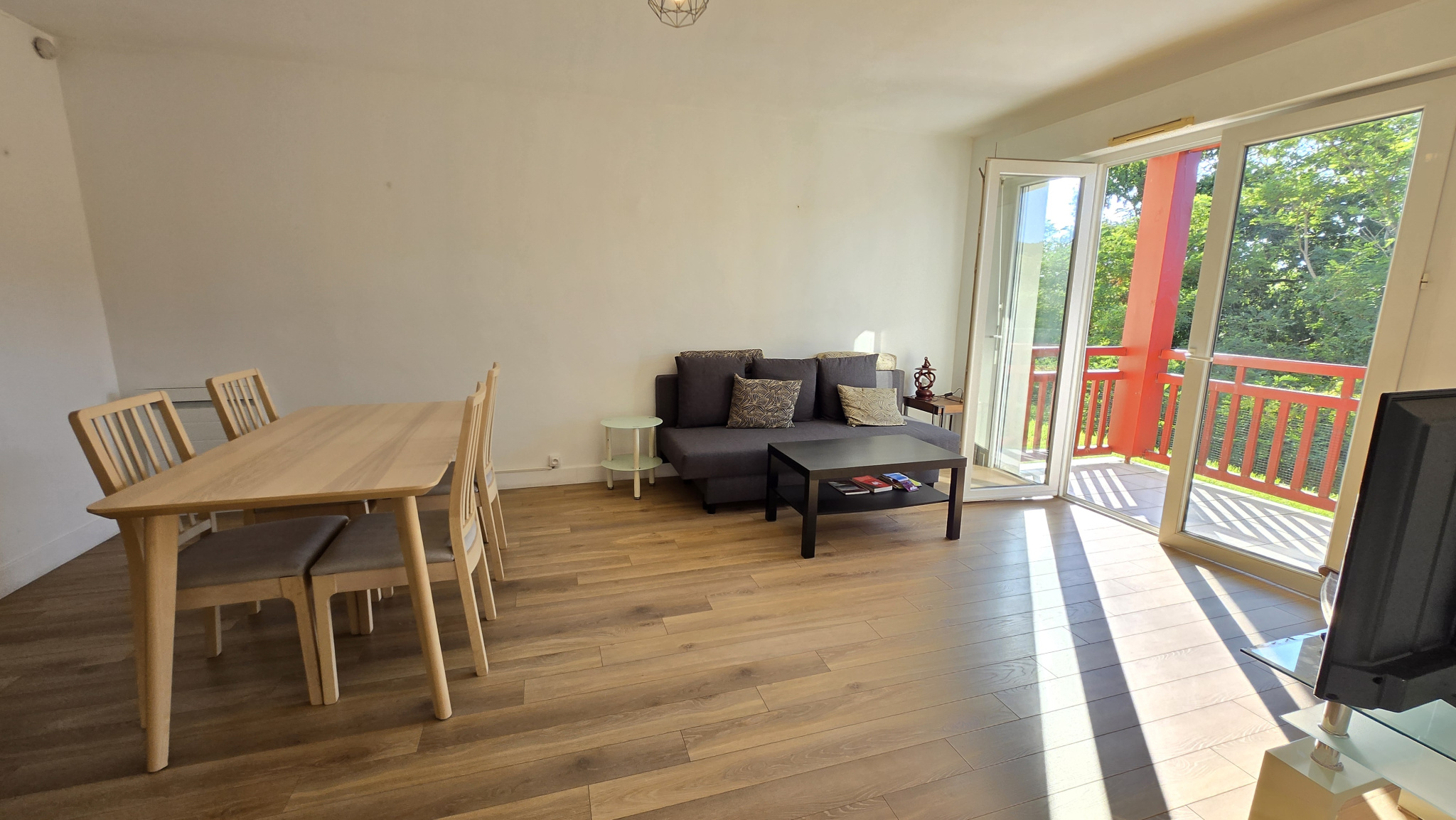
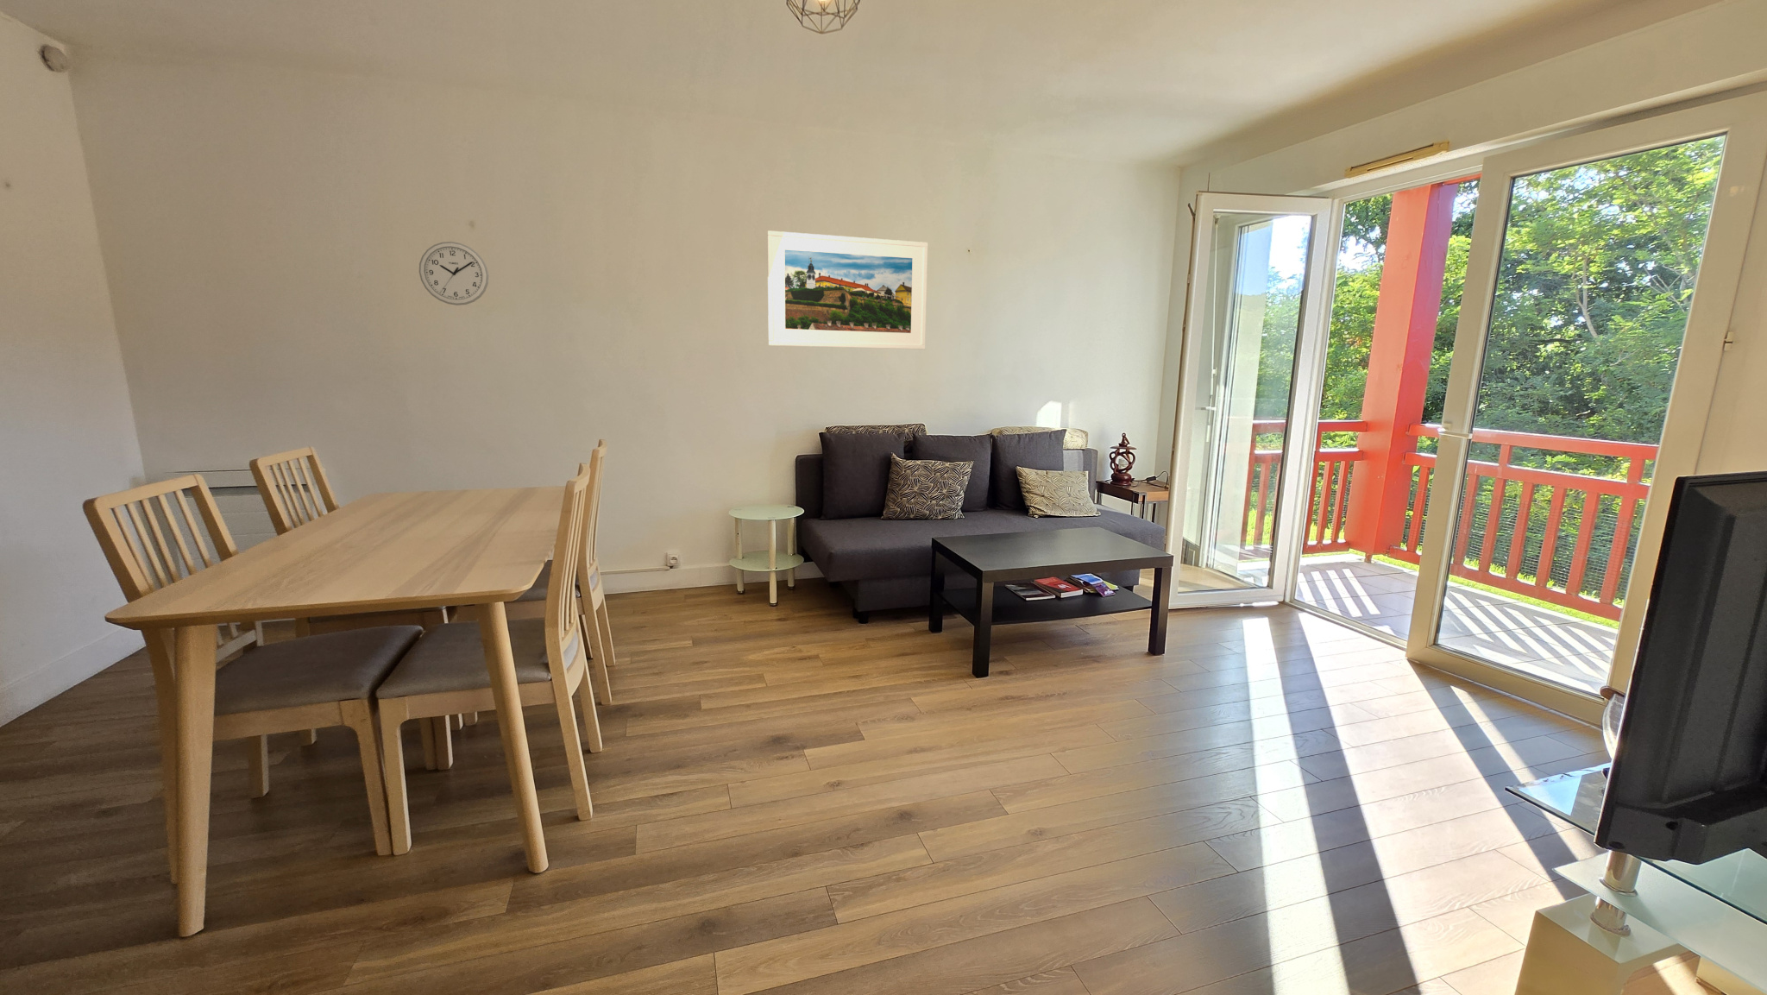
+ wall clock (454, 273)
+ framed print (850, 292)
